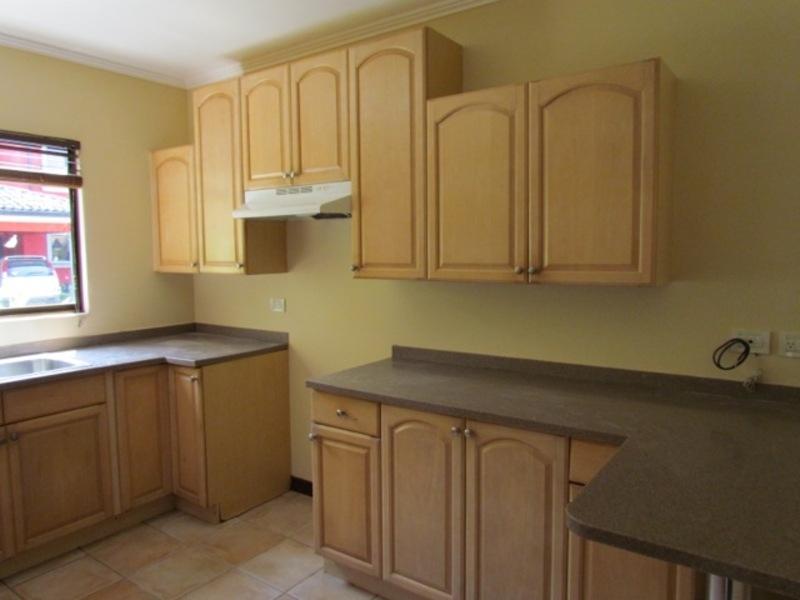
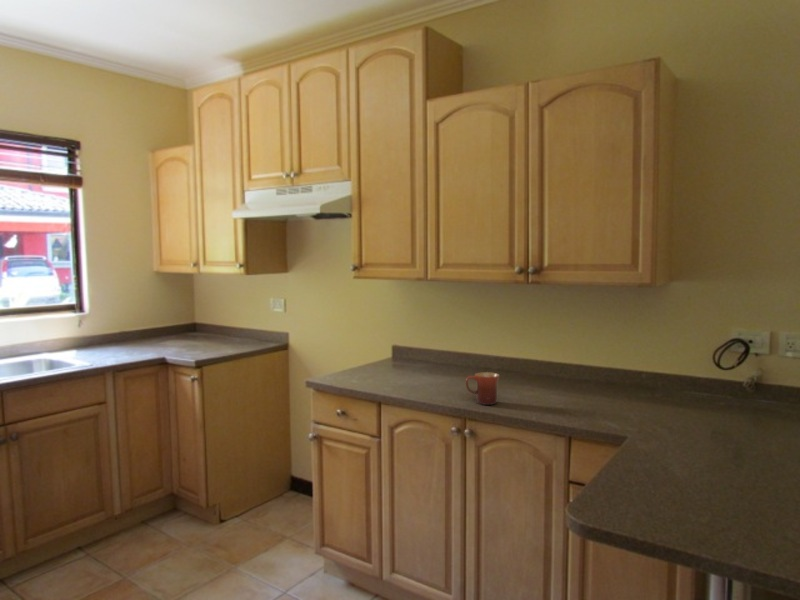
+ mug (482, 388)
